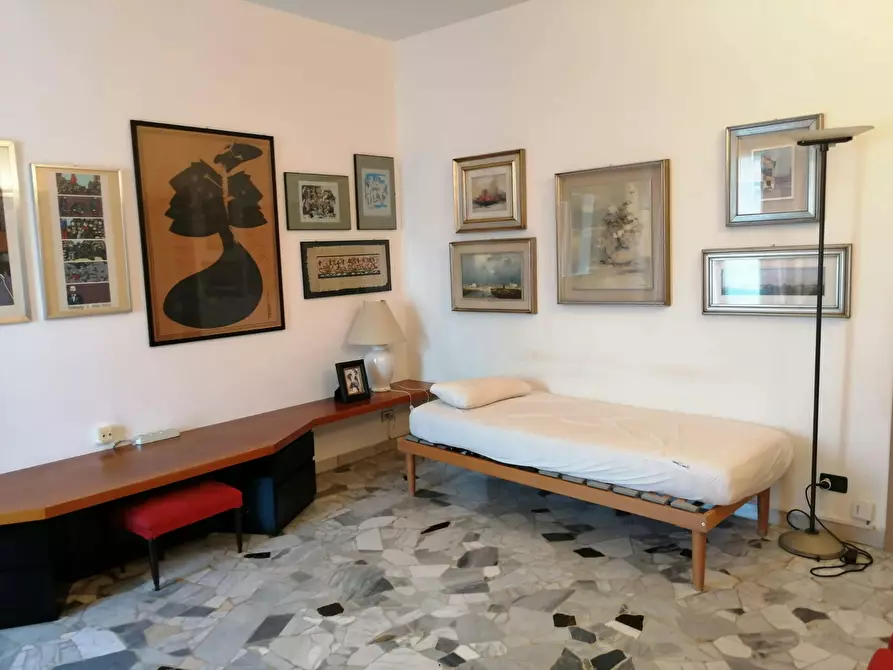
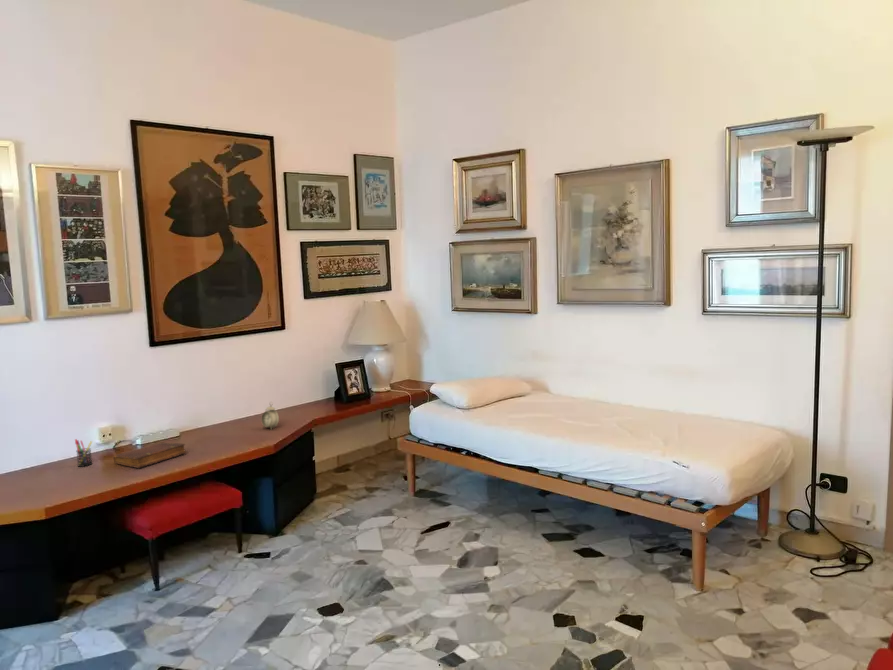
+ alarm clock (269, 415)
+ pen holder (82, 452)
+ diary (151, 453)
